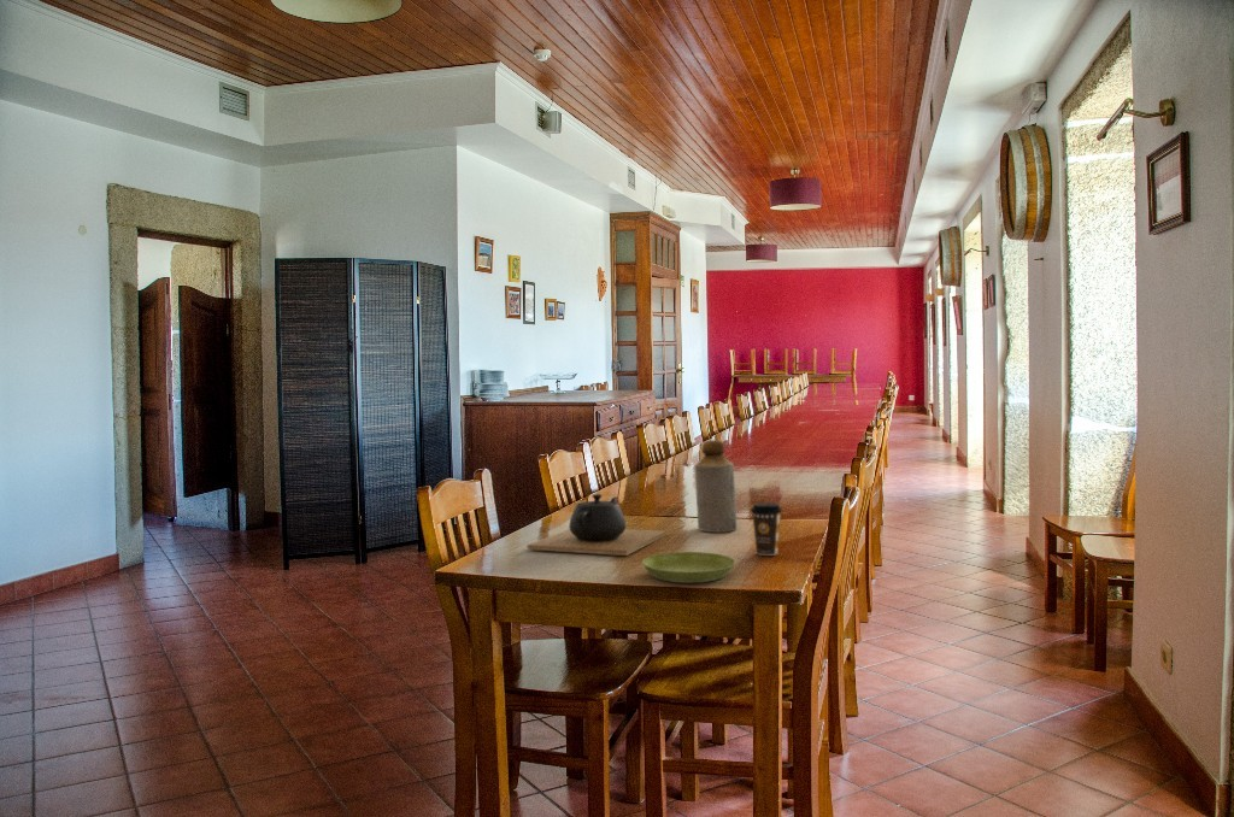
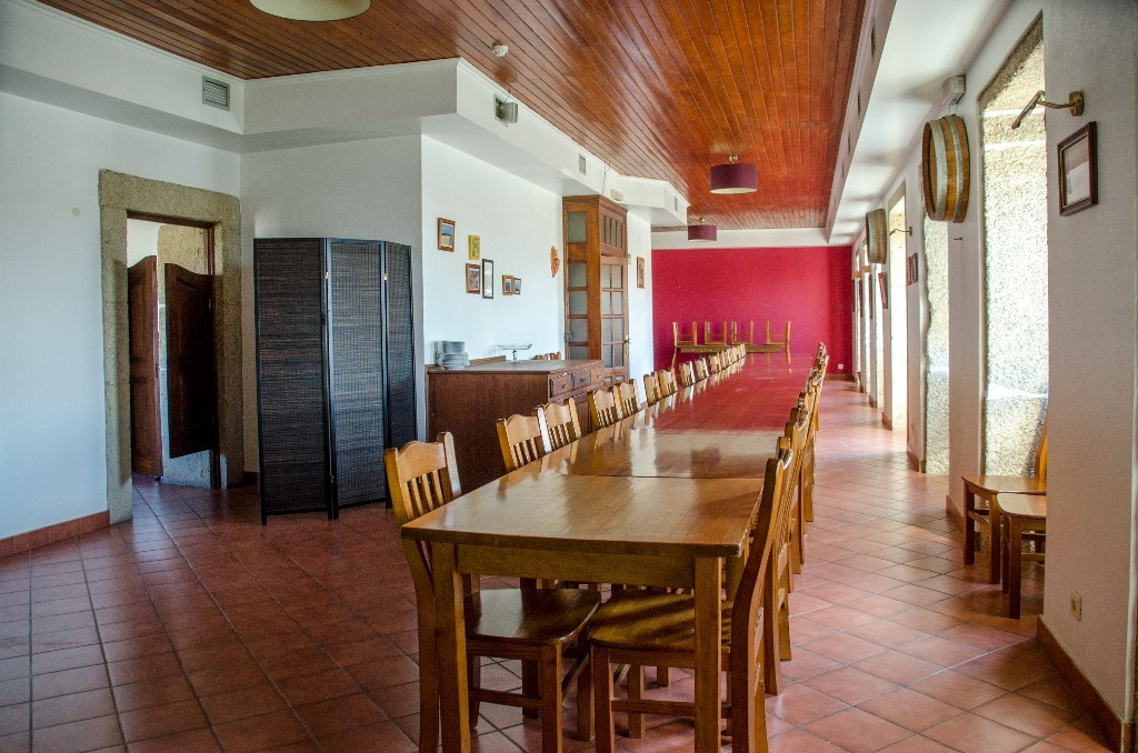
- saucer (688, 568)
- teapot (599, 517)
- bottle (715, 484)
- coffee cup (766, 529)
